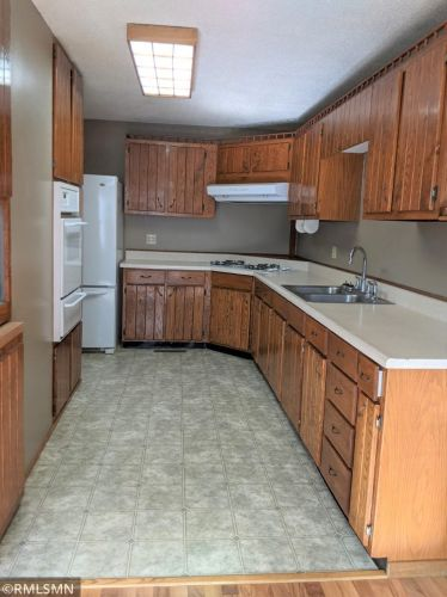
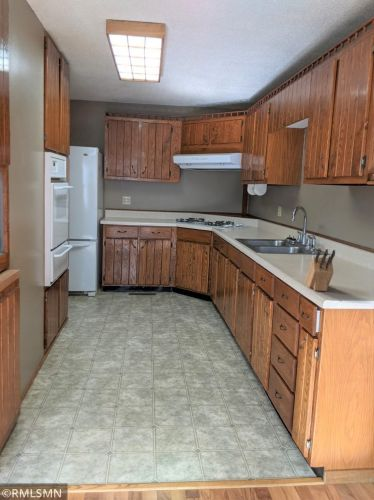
+ knife block (320, 267)
